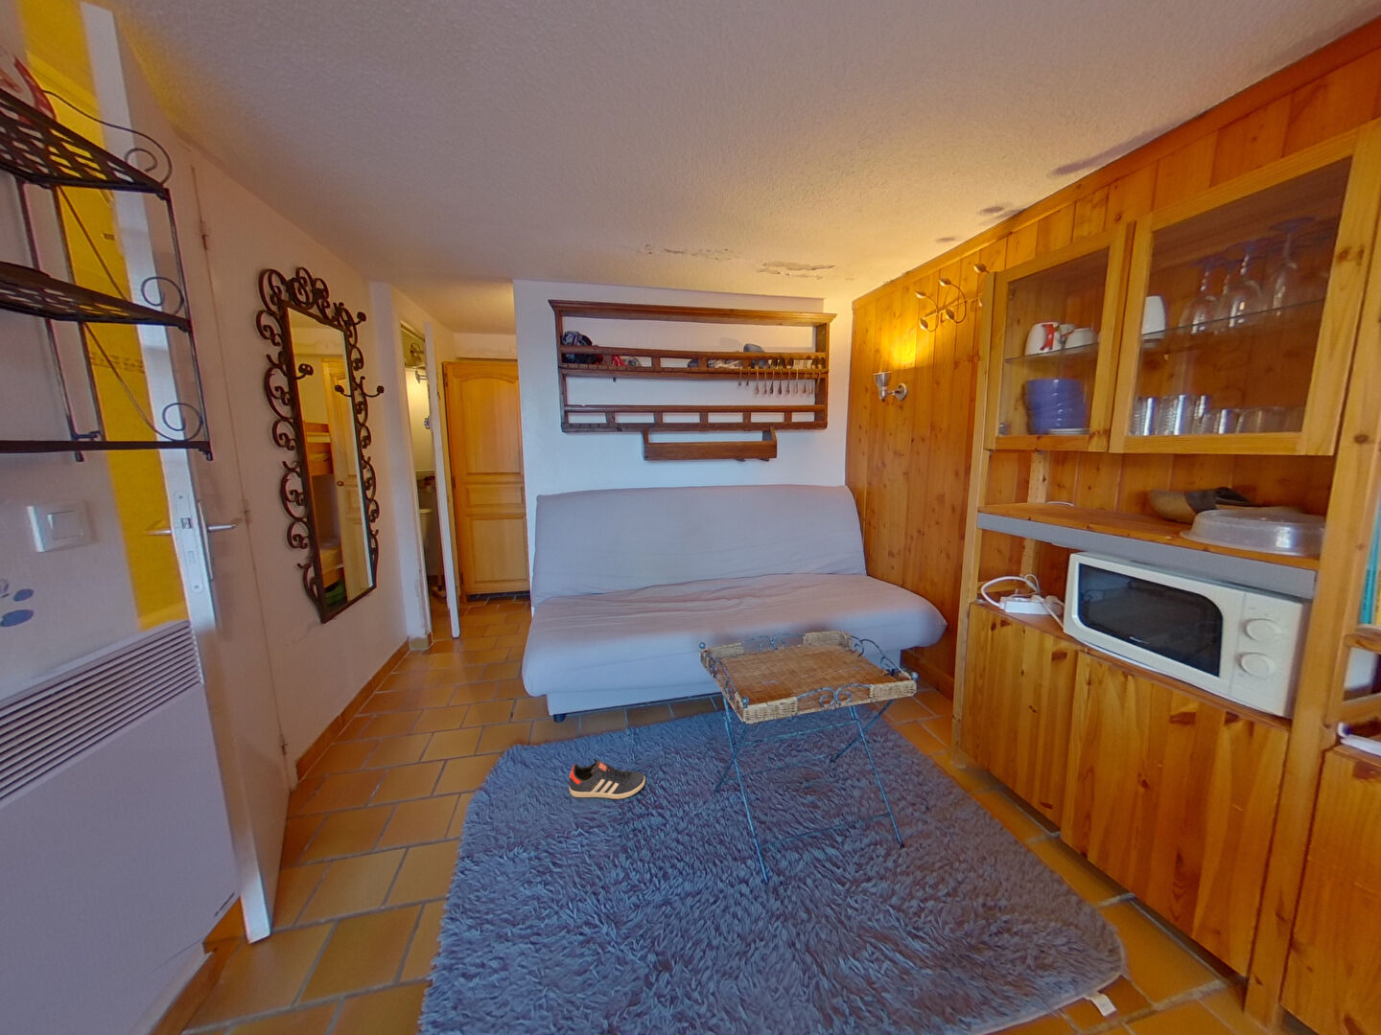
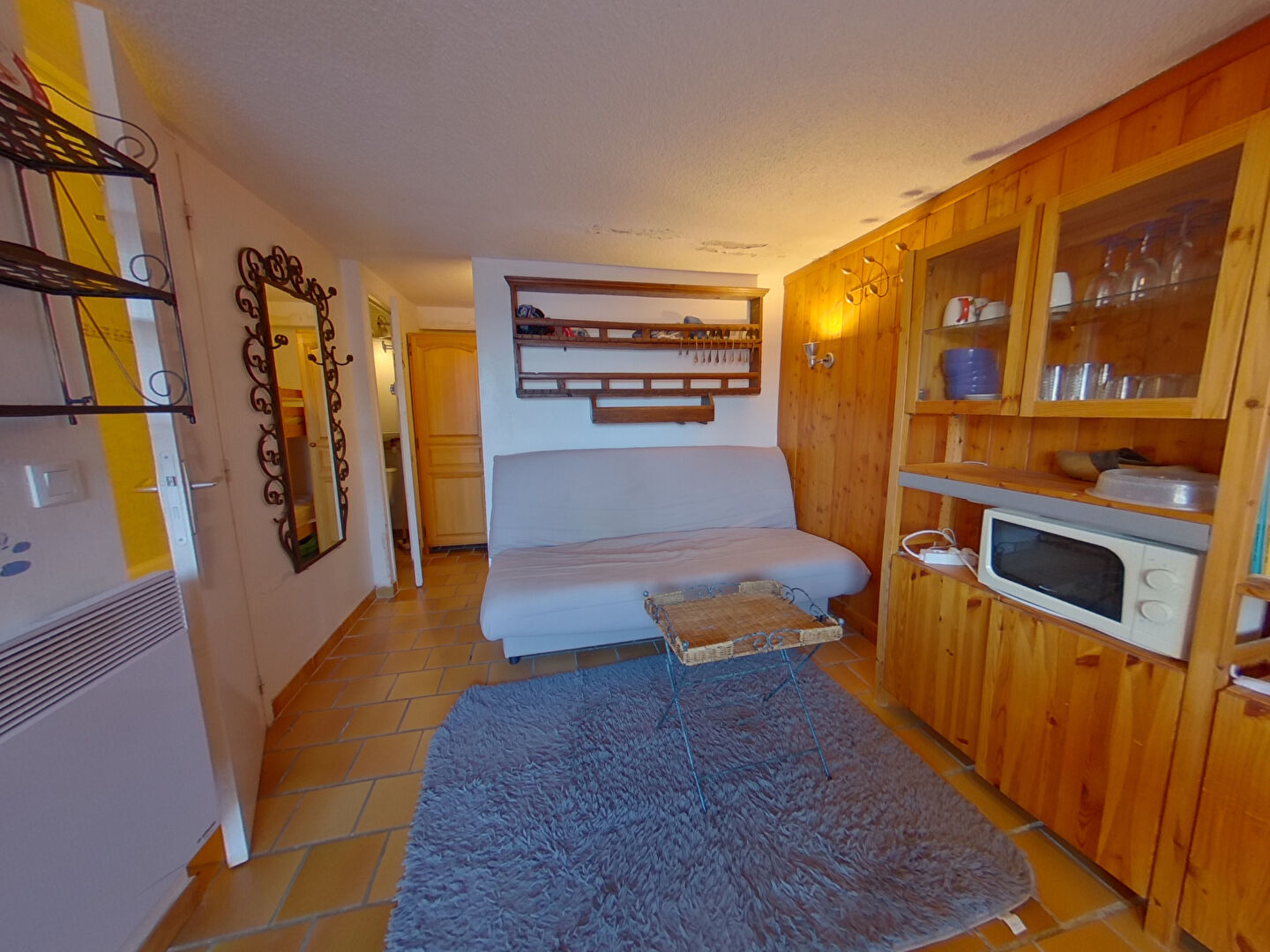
- sneaker (606, 775)
